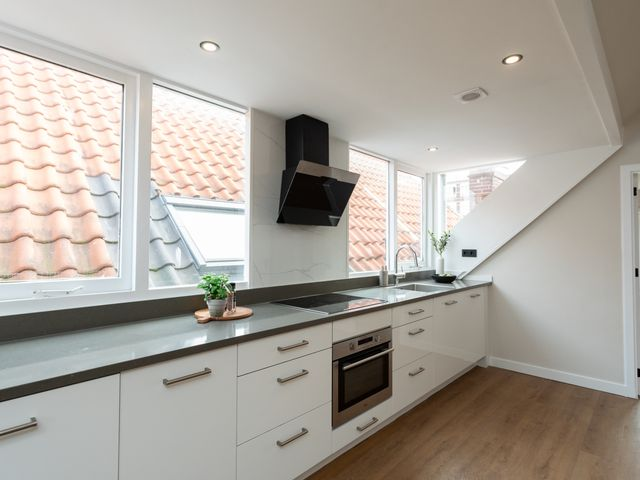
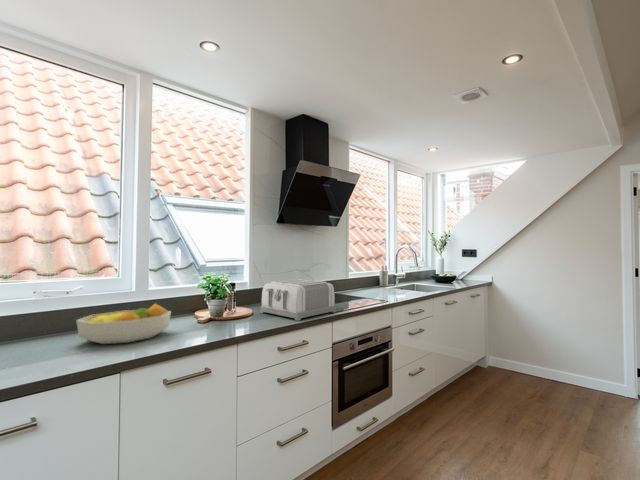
+ toaster (296, 297)
+ fruit bowl (126, 321)
